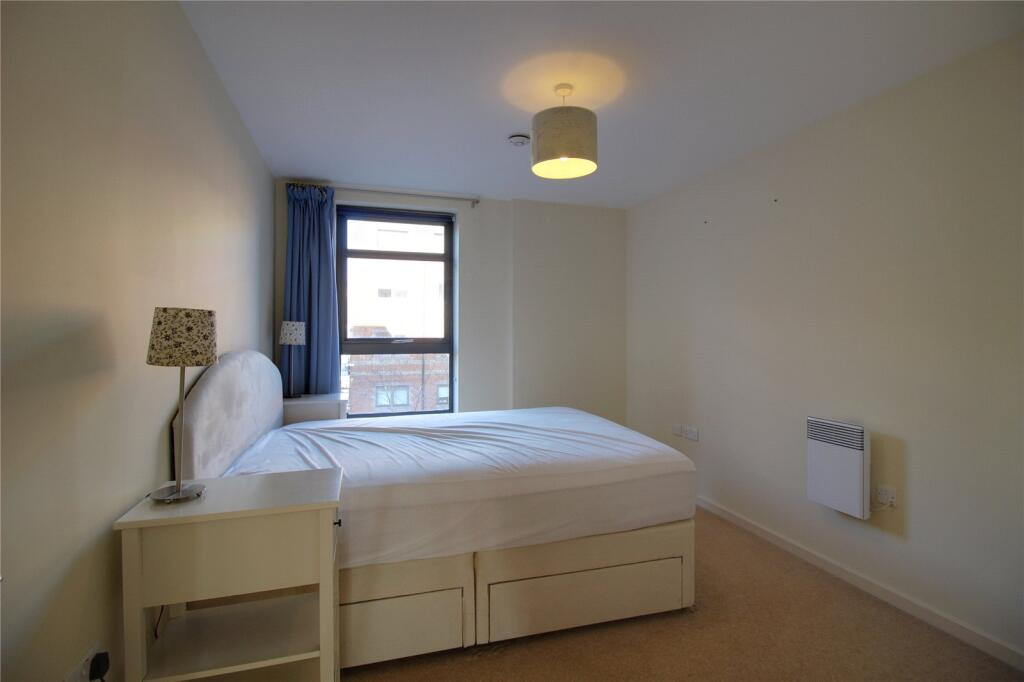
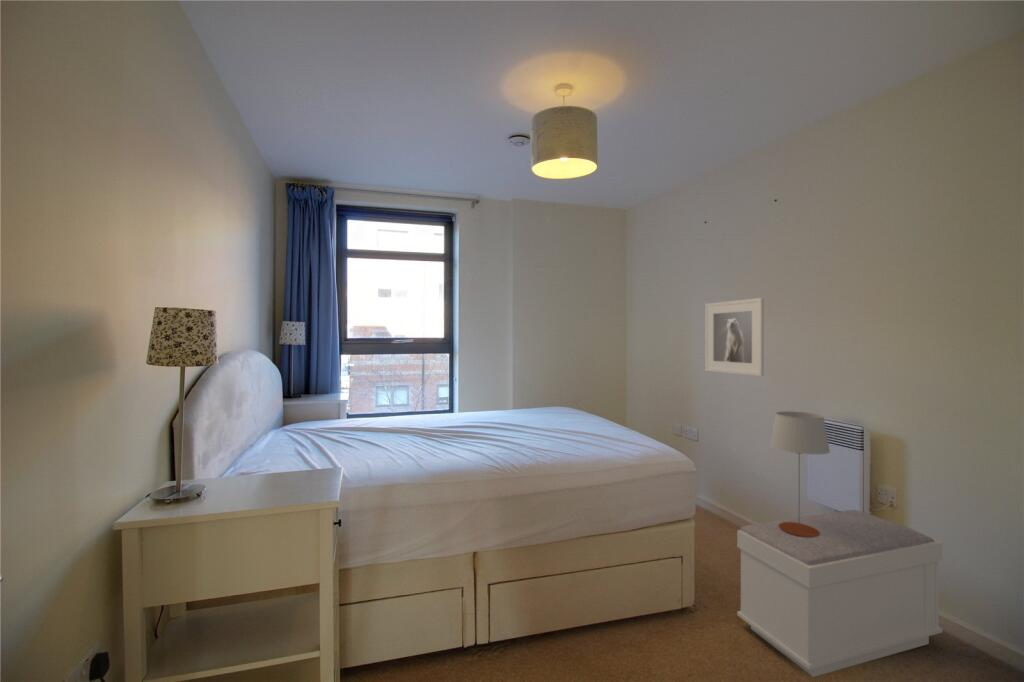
+ bench (835, 582)
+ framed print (732, 337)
+ table lamp (799, 471)
